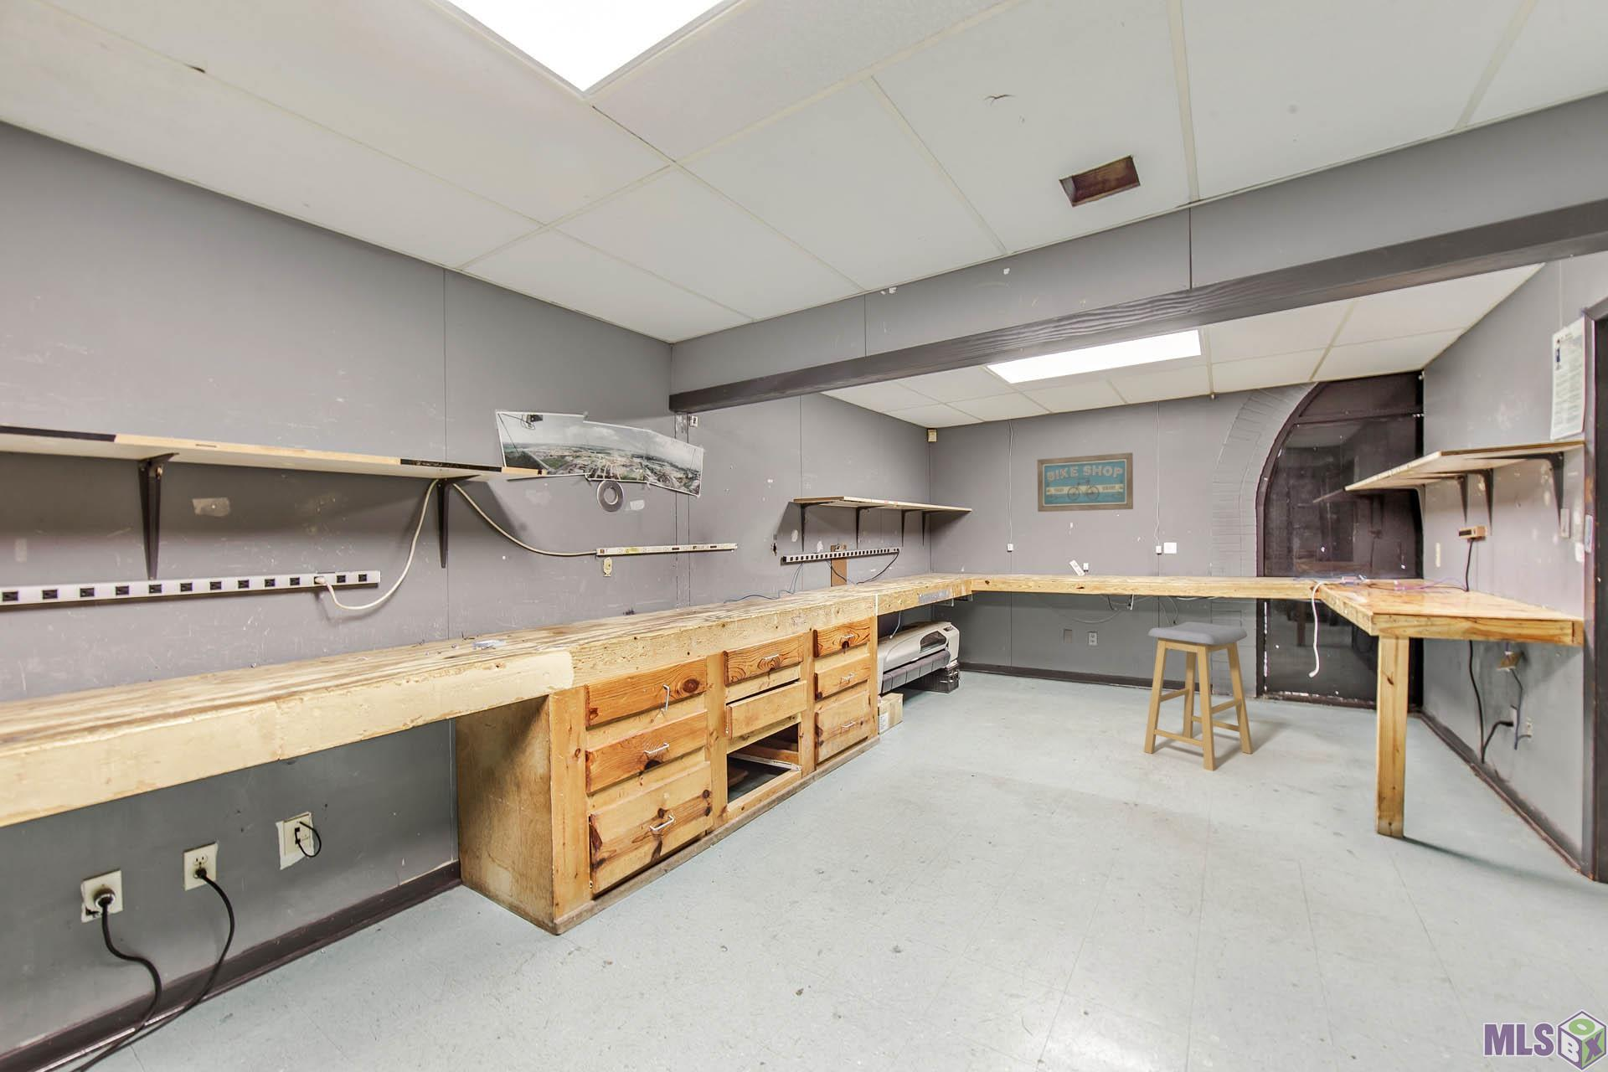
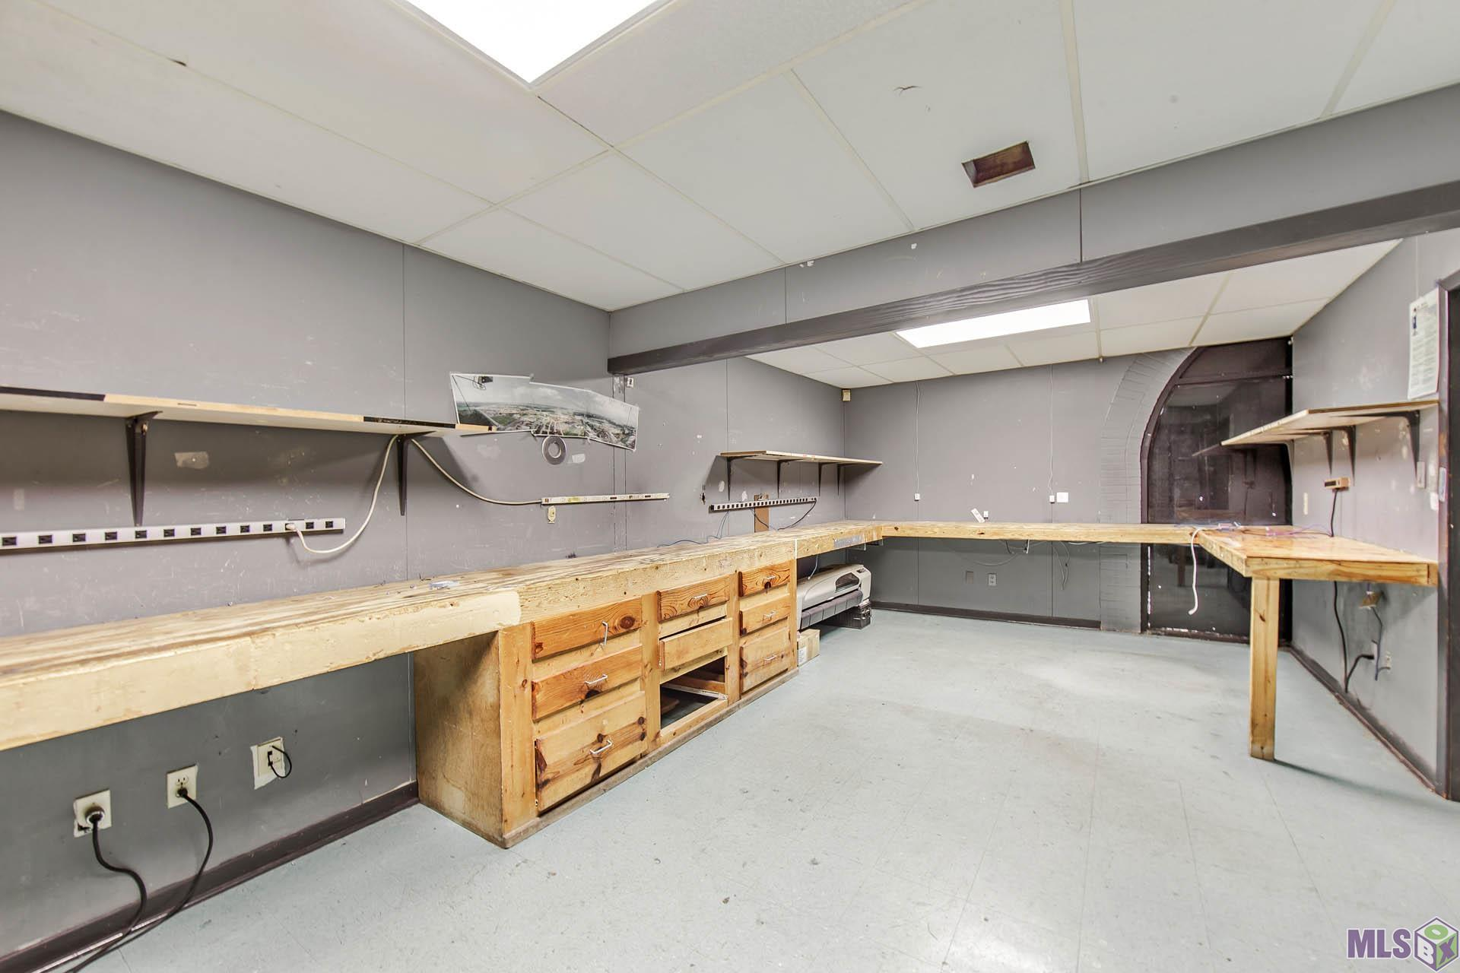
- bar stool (1199, 689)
- wall art (1083, 483)
